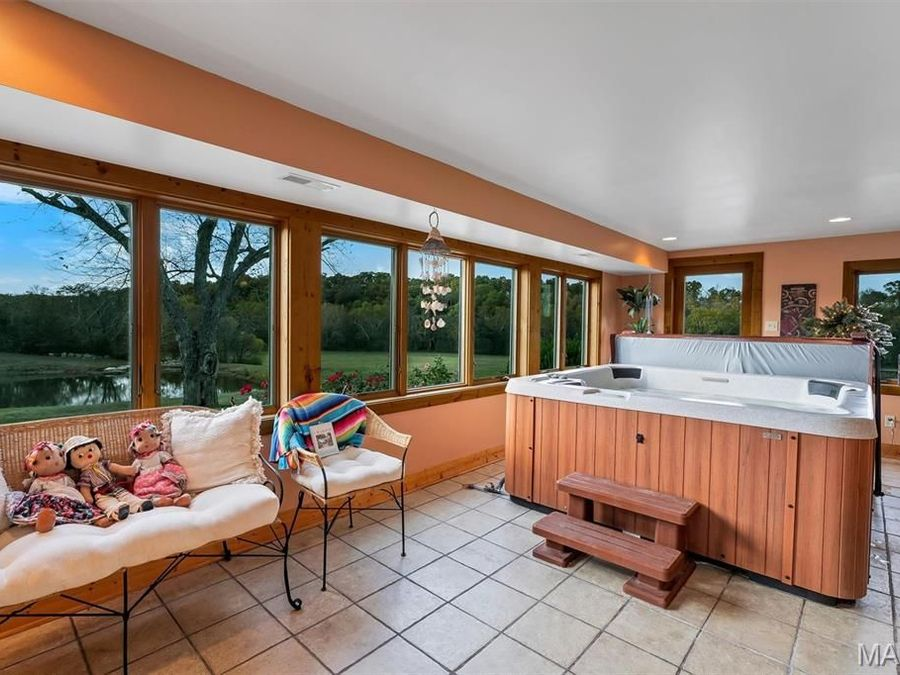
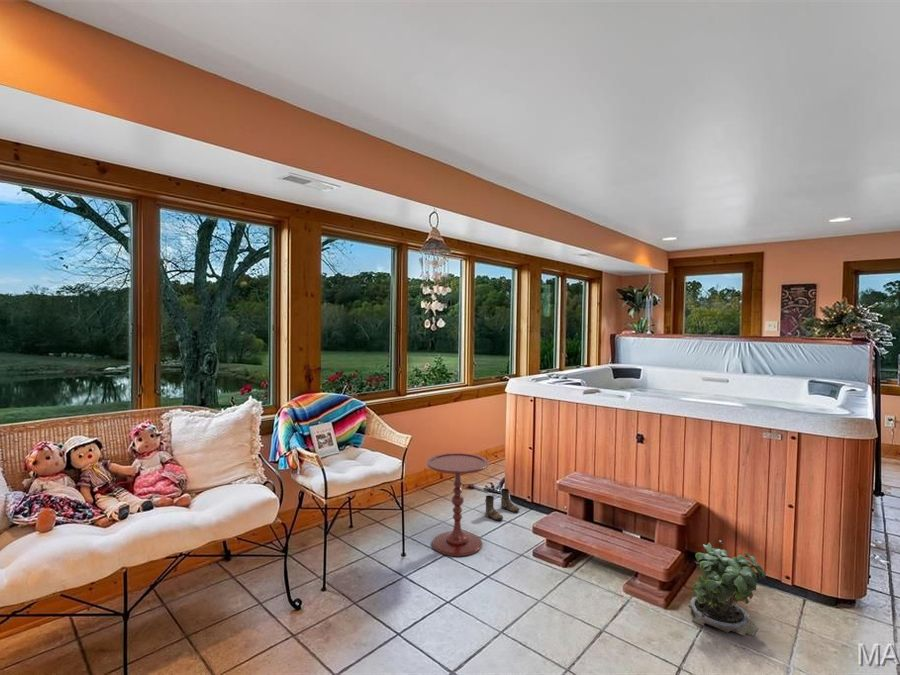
+ side table (457, 502)
+ boots (502, 504)
+ potted plant (725, 582)
